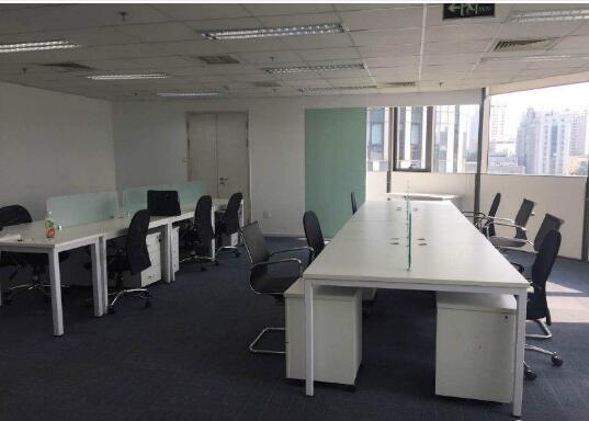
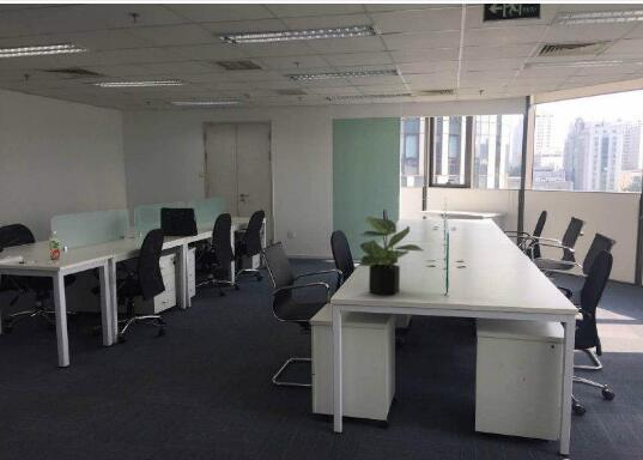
+ potted plant (387, 254)
